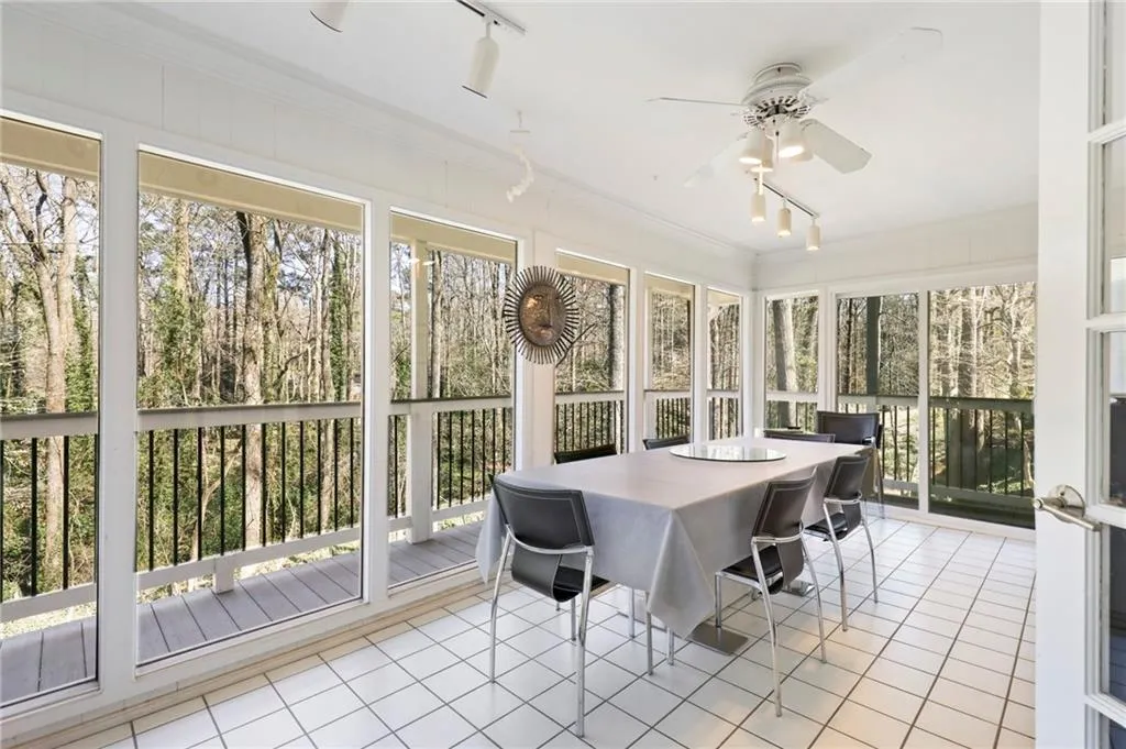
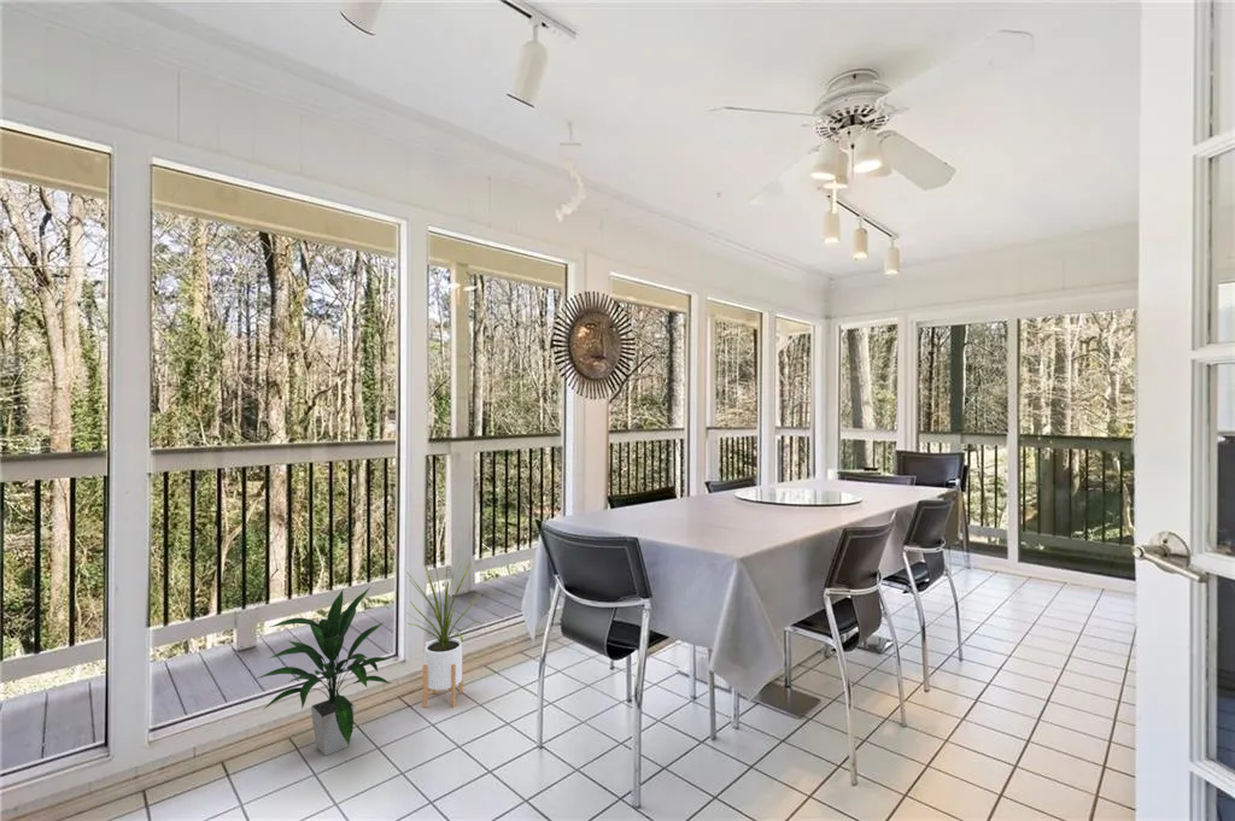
+ indoor plant (330, 672)
+ house plant (443, 627)
